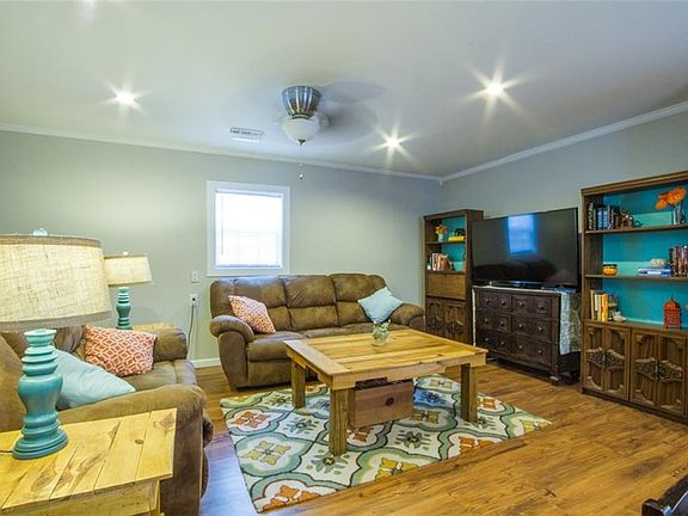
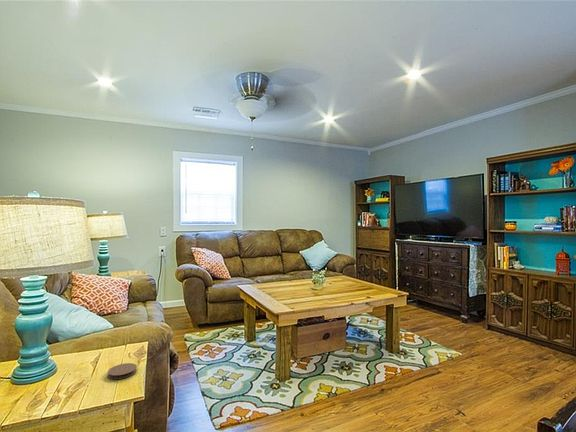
+ coaster (122, 370)
